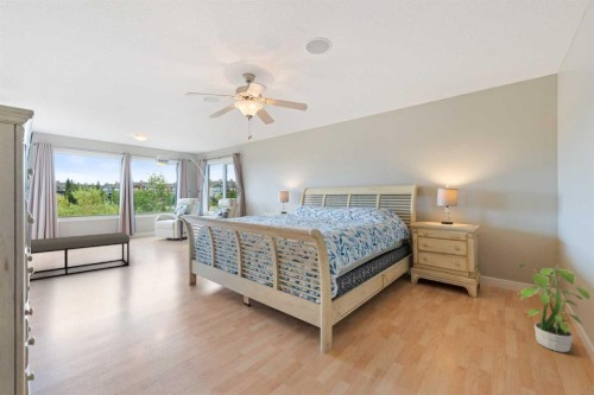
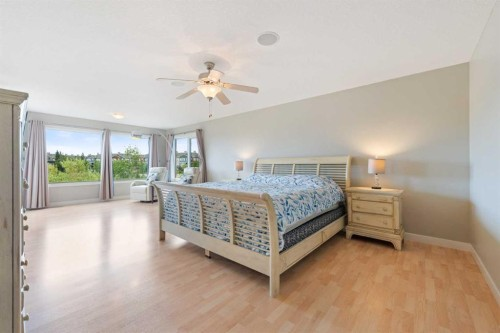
- bench (65, 255)
- potted plant (549, 302)
